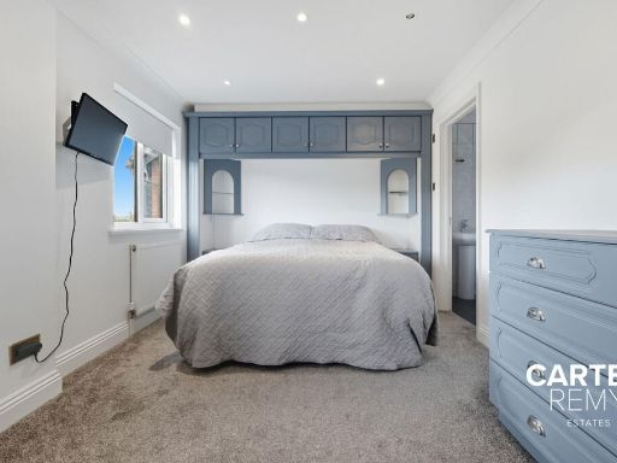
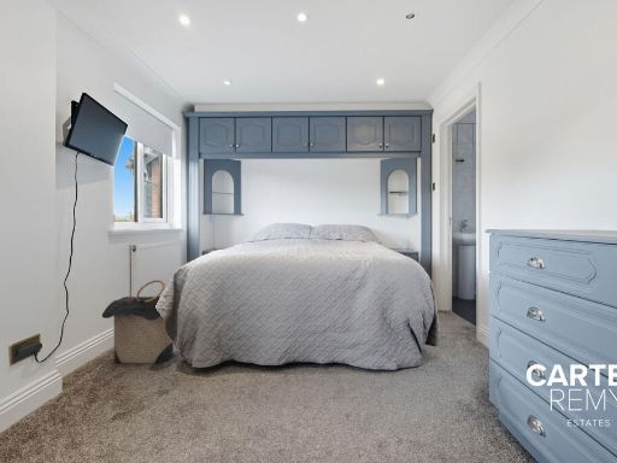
+ laundry hamper (142, 320)
